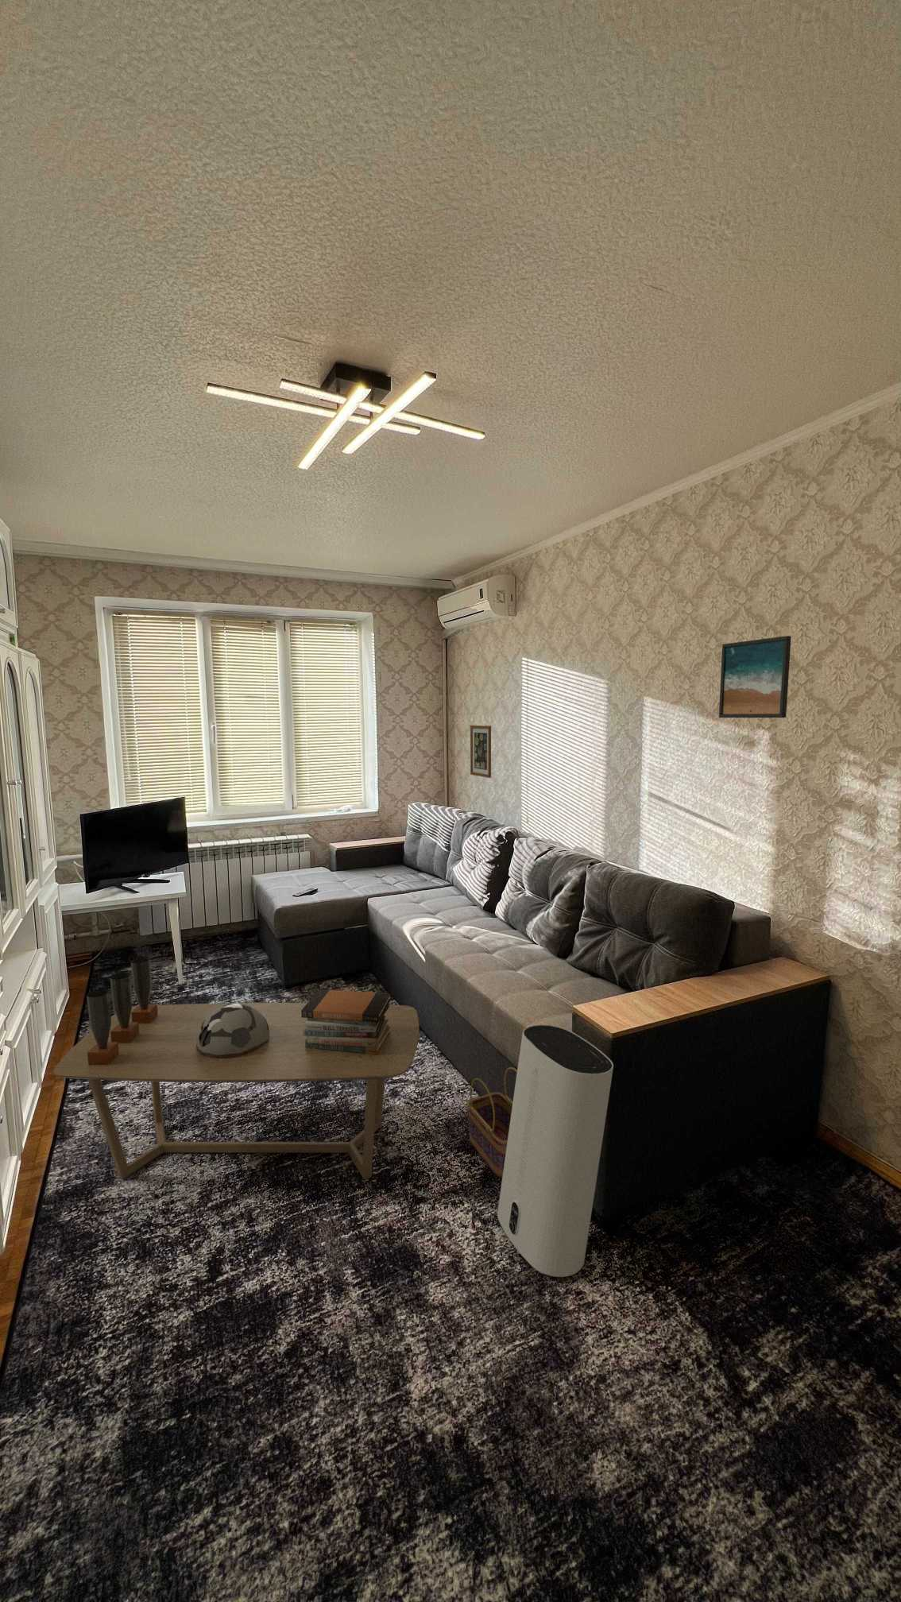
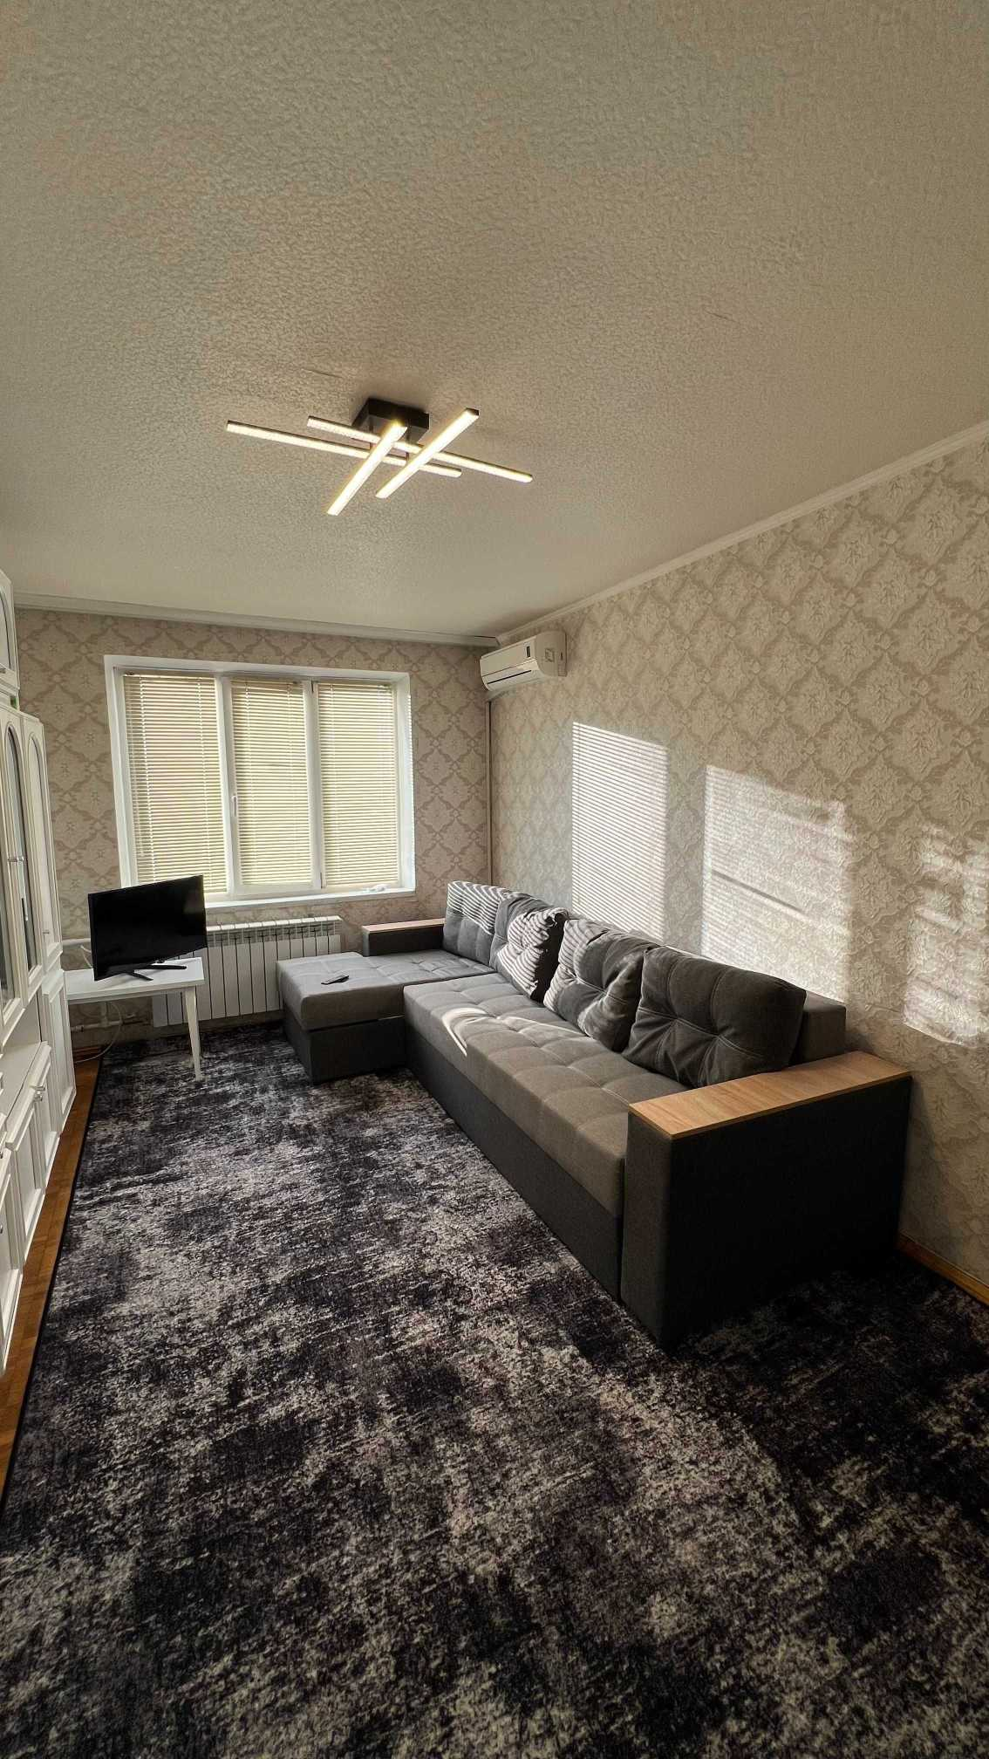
- decorative bowl (233, 1022)
- book stack (347, 1020)
- basket (499, 1115)
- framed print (752, 679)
- candle (123, 1006)
- wall art (480, 750)
- coffee table (253, 1082)
- air purifier (551, 1142)
